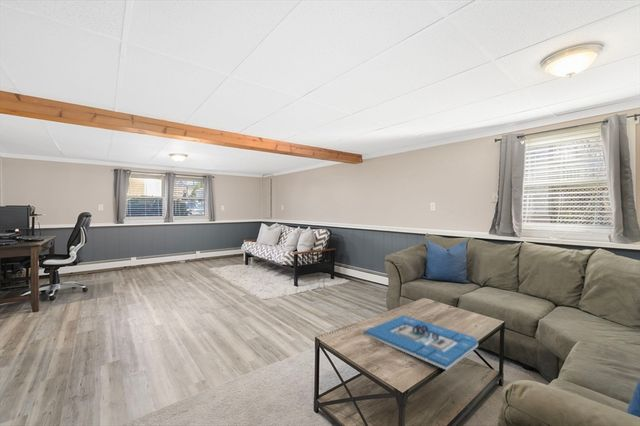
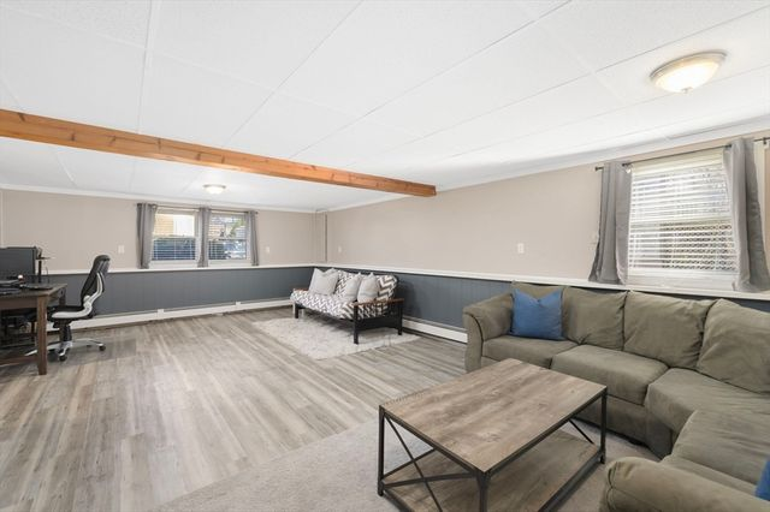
- architectural model (420, 333)
